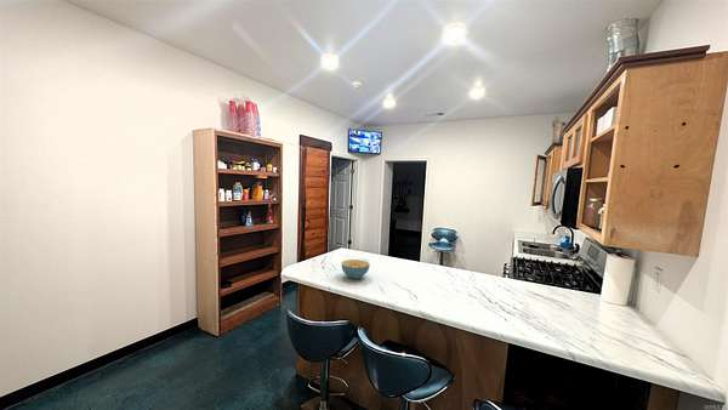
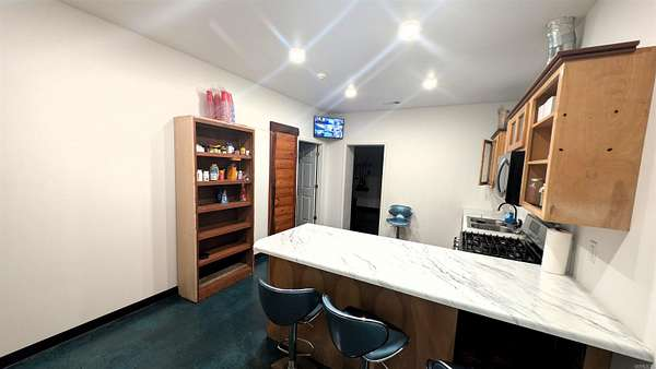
- cereal bowl (354, 269)
